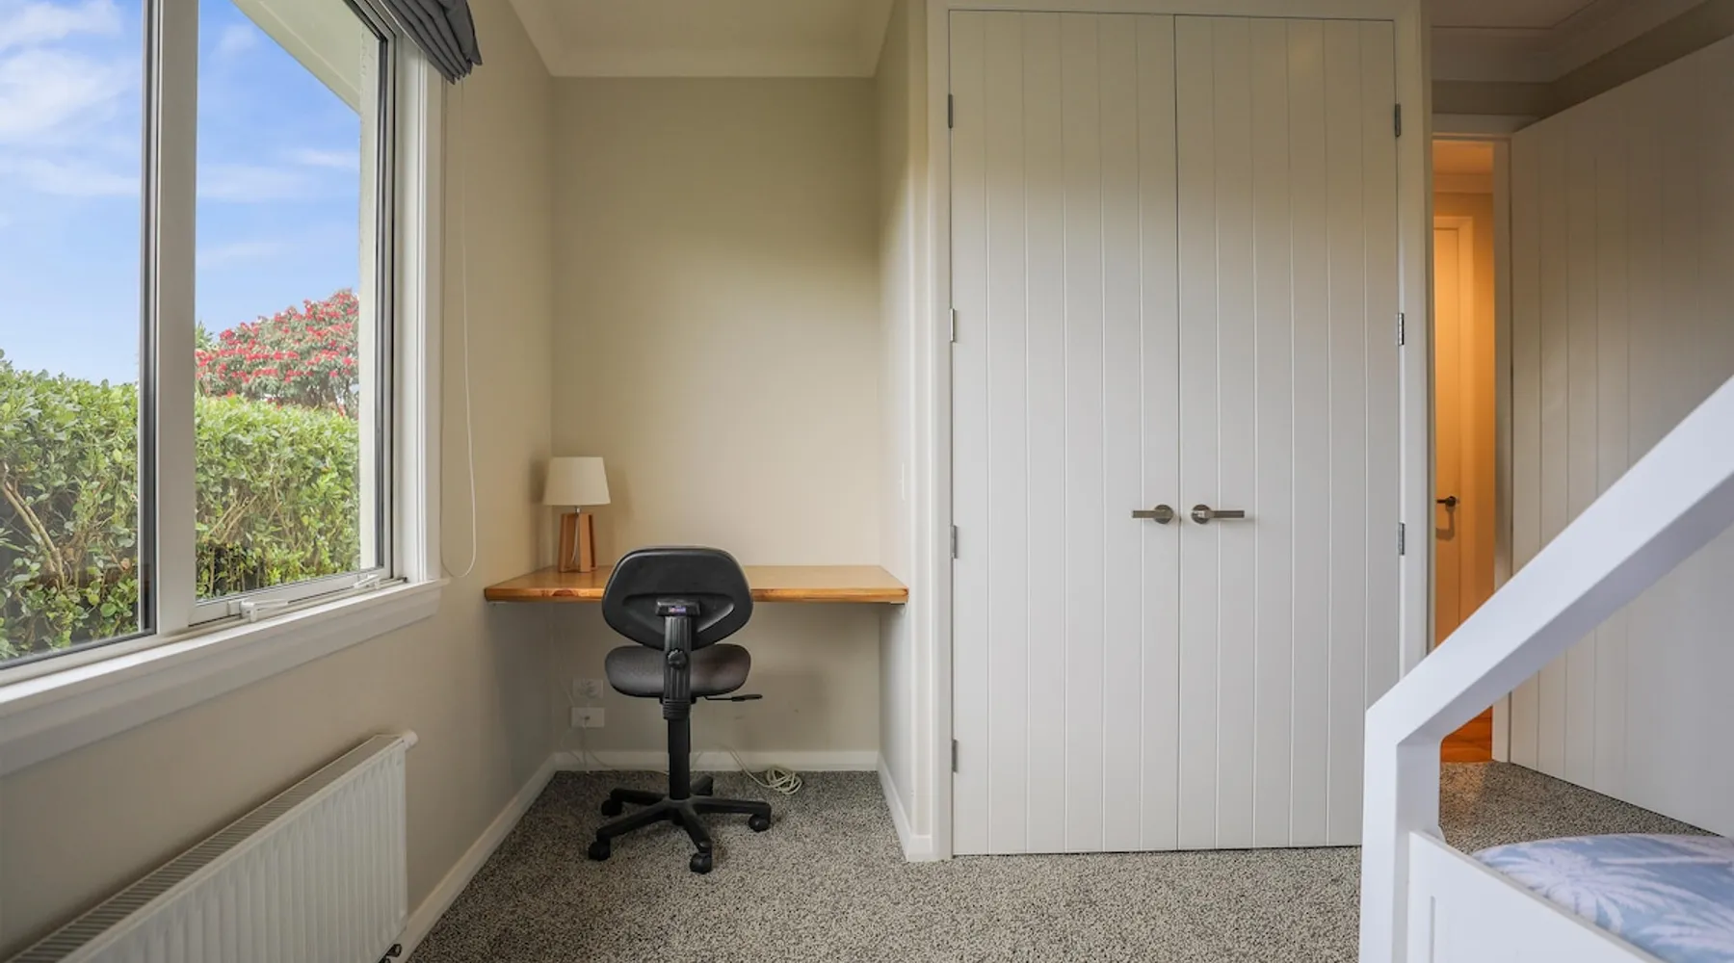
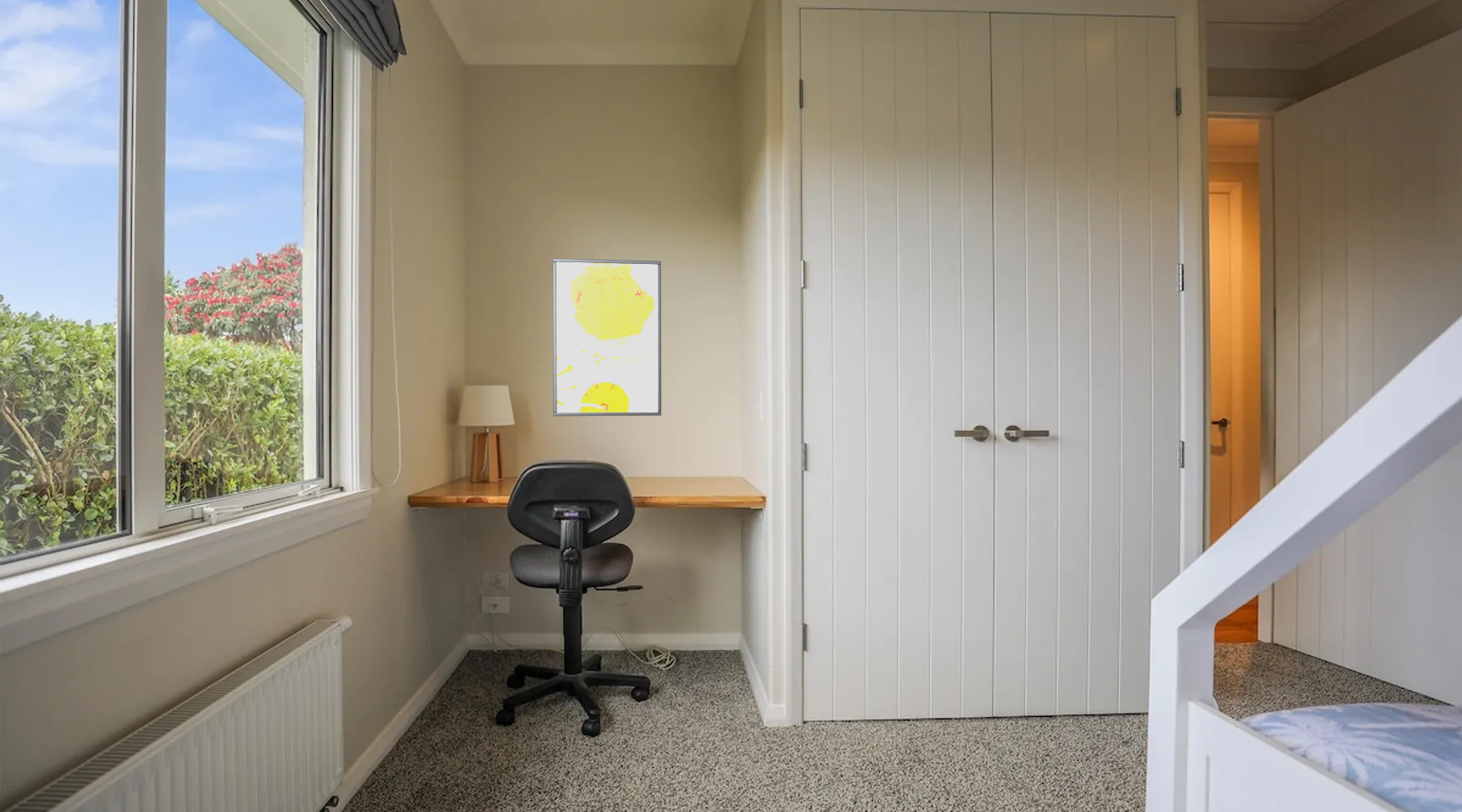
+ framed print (608, 338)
